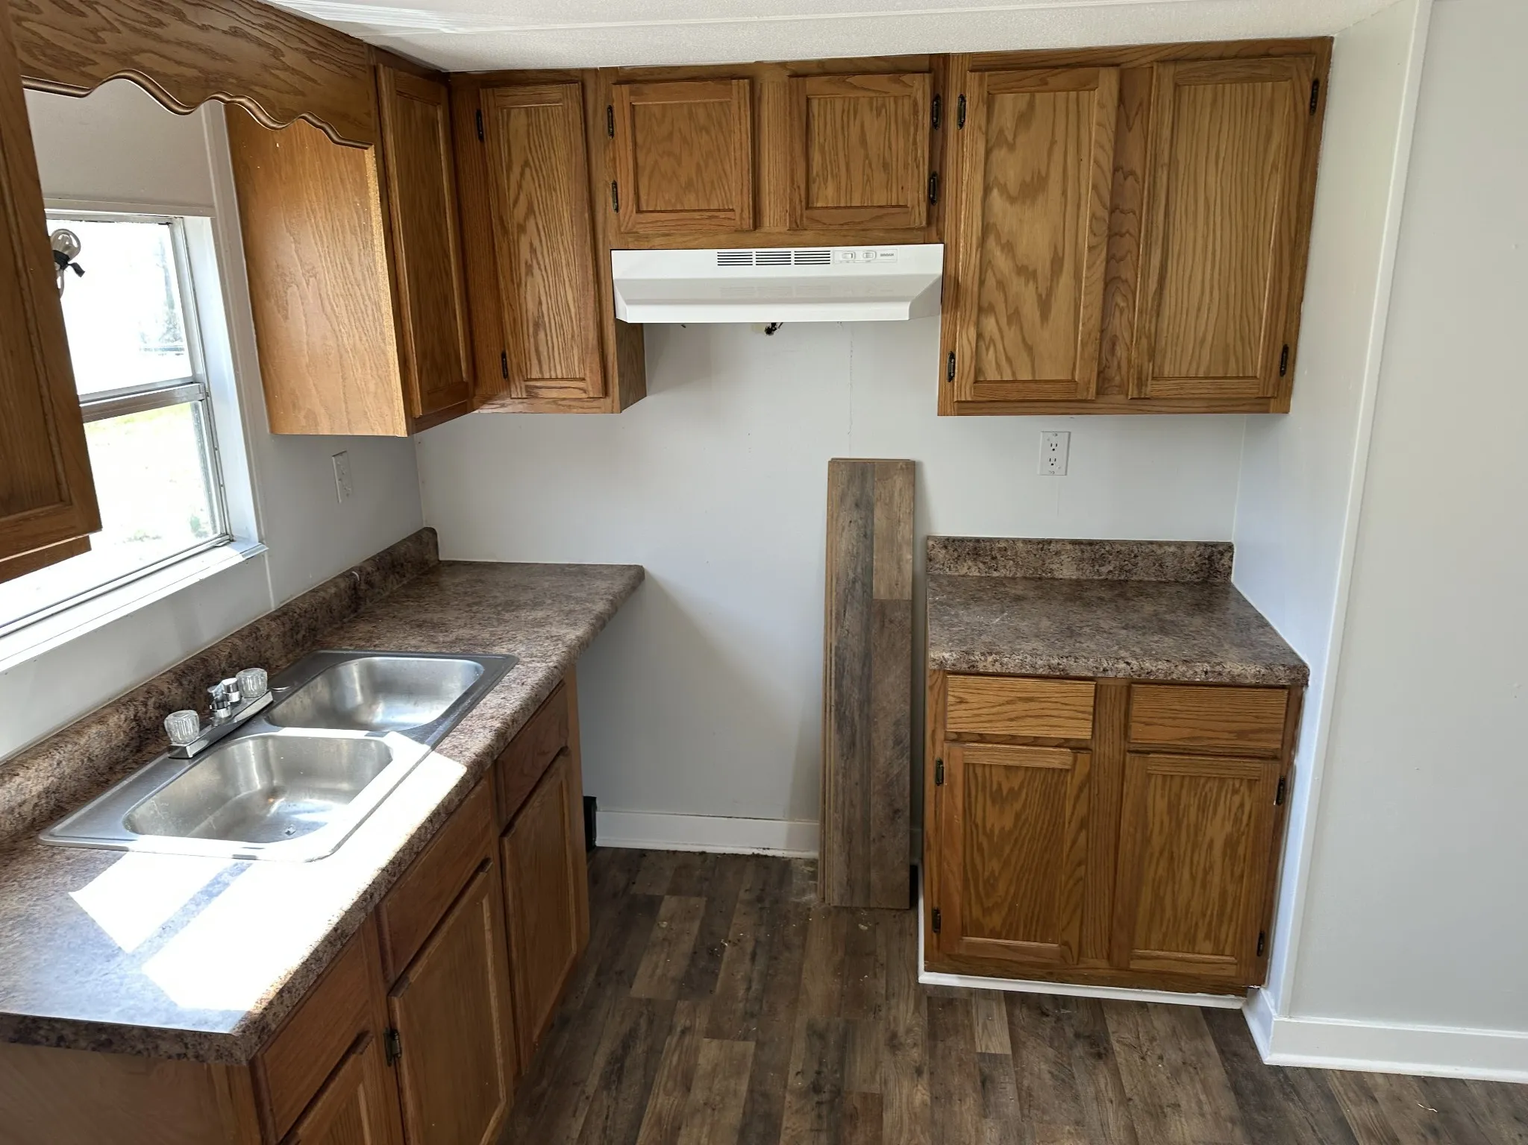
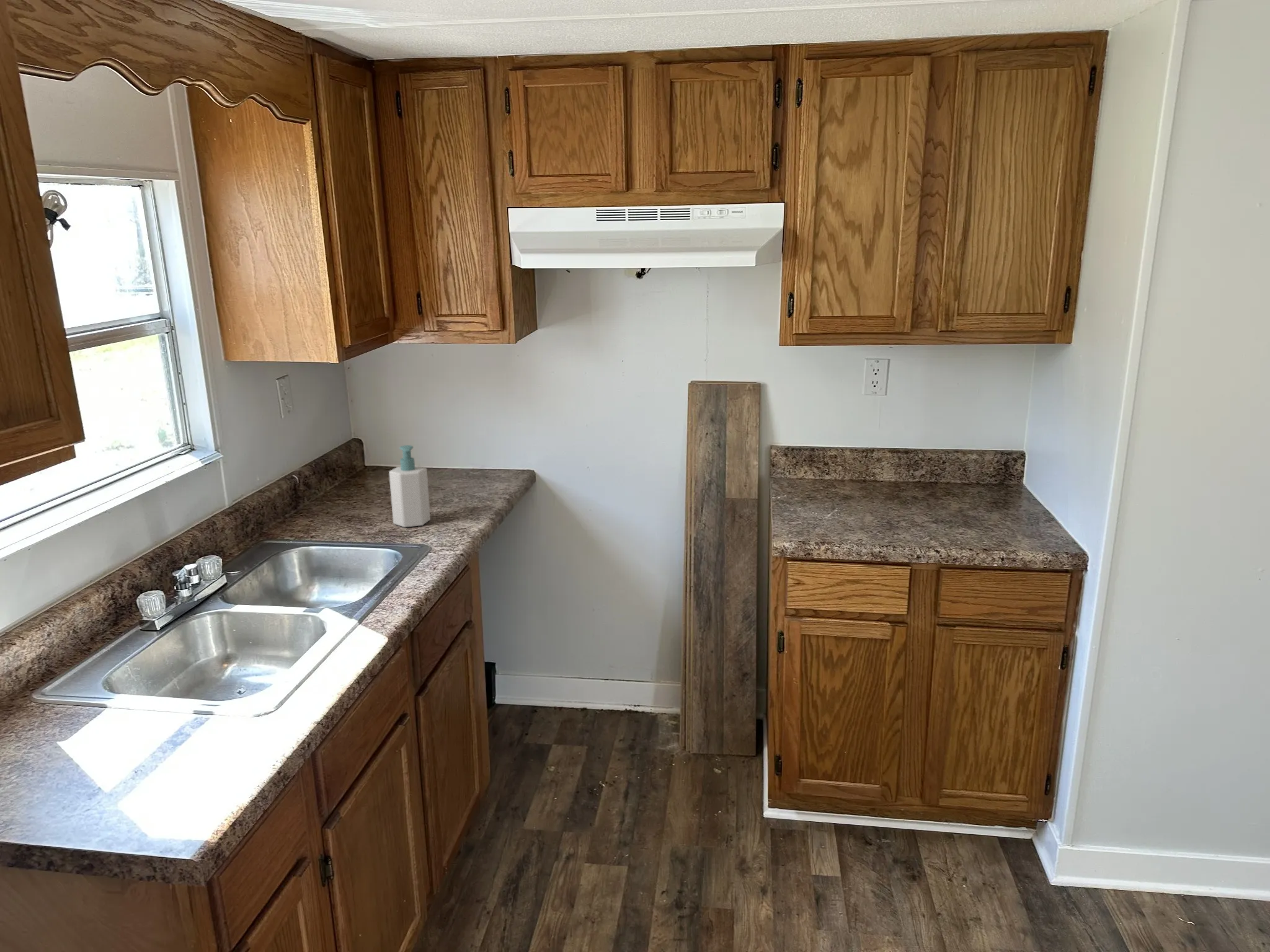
+ soap bottle (409, 484)
